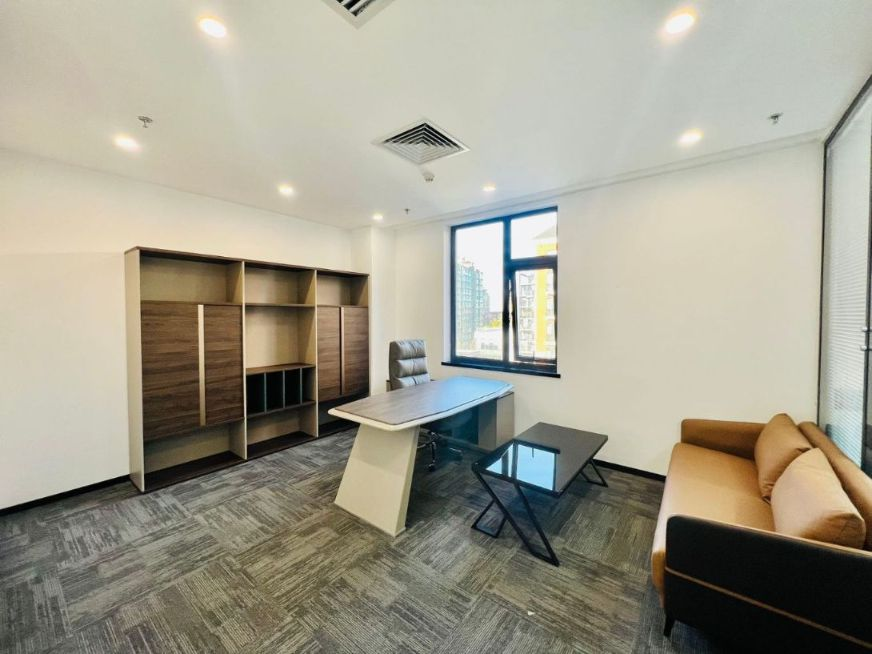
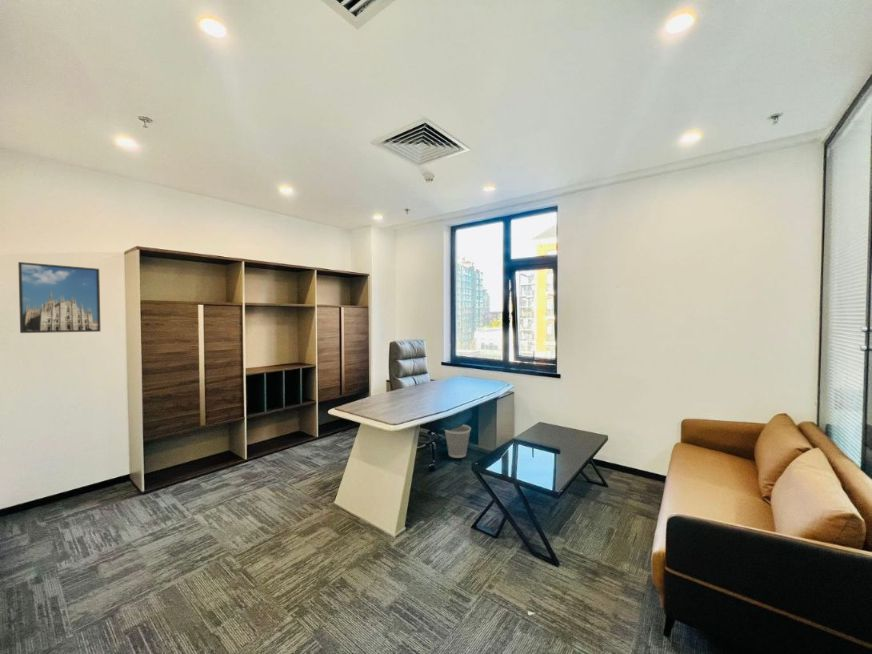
+ wastebasket (457, 441)
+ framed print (62, 299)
